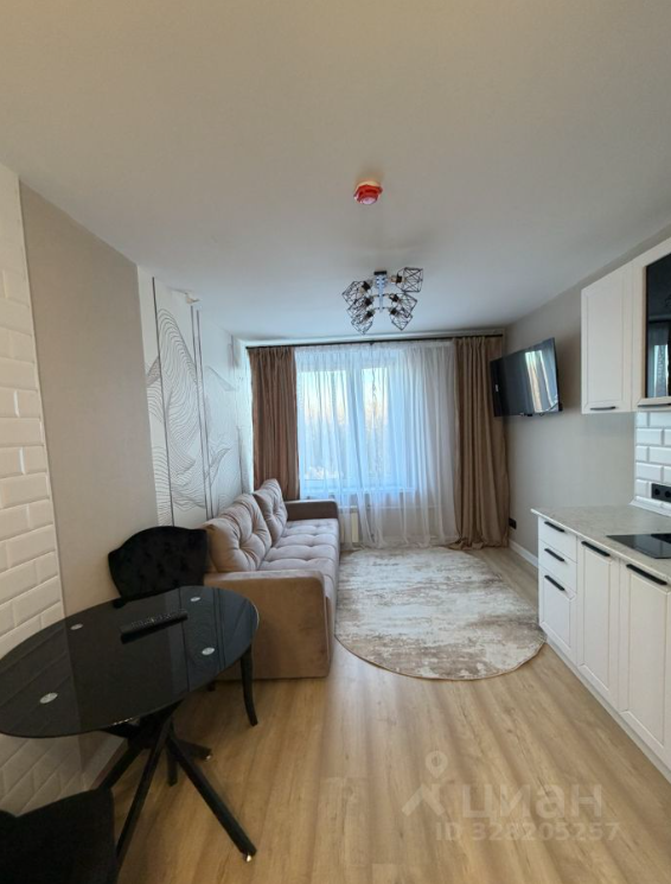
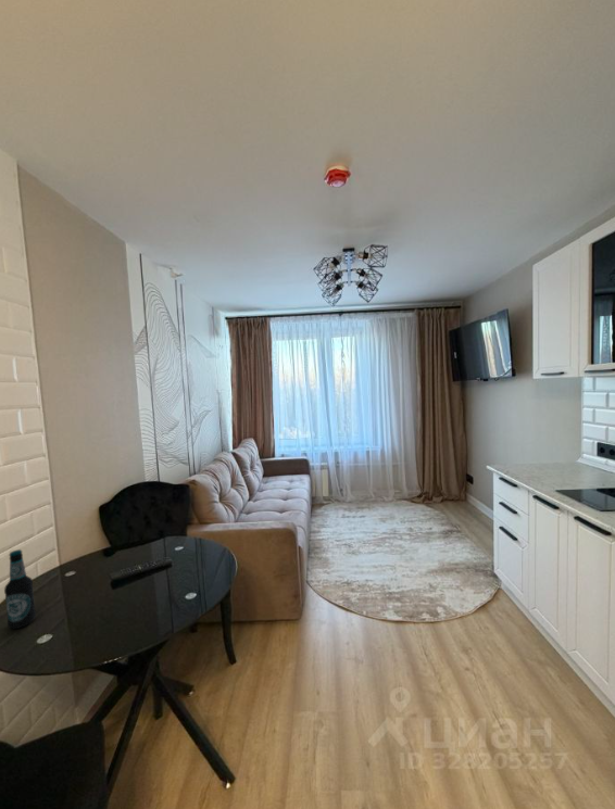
+ bottle (18, 587)
